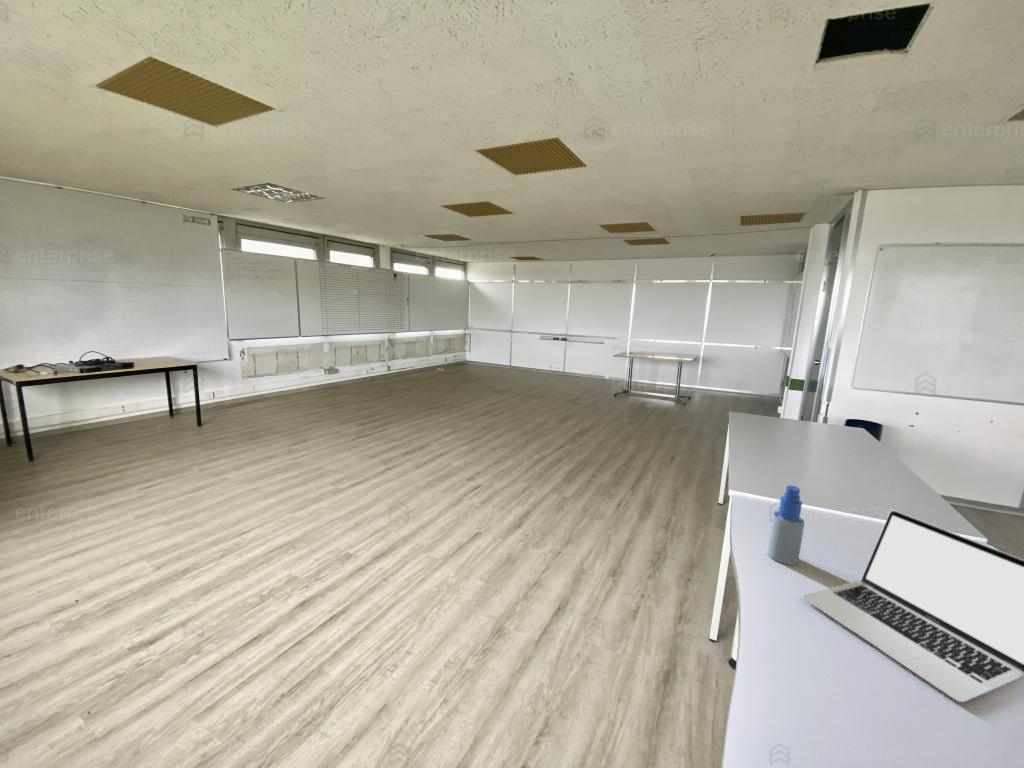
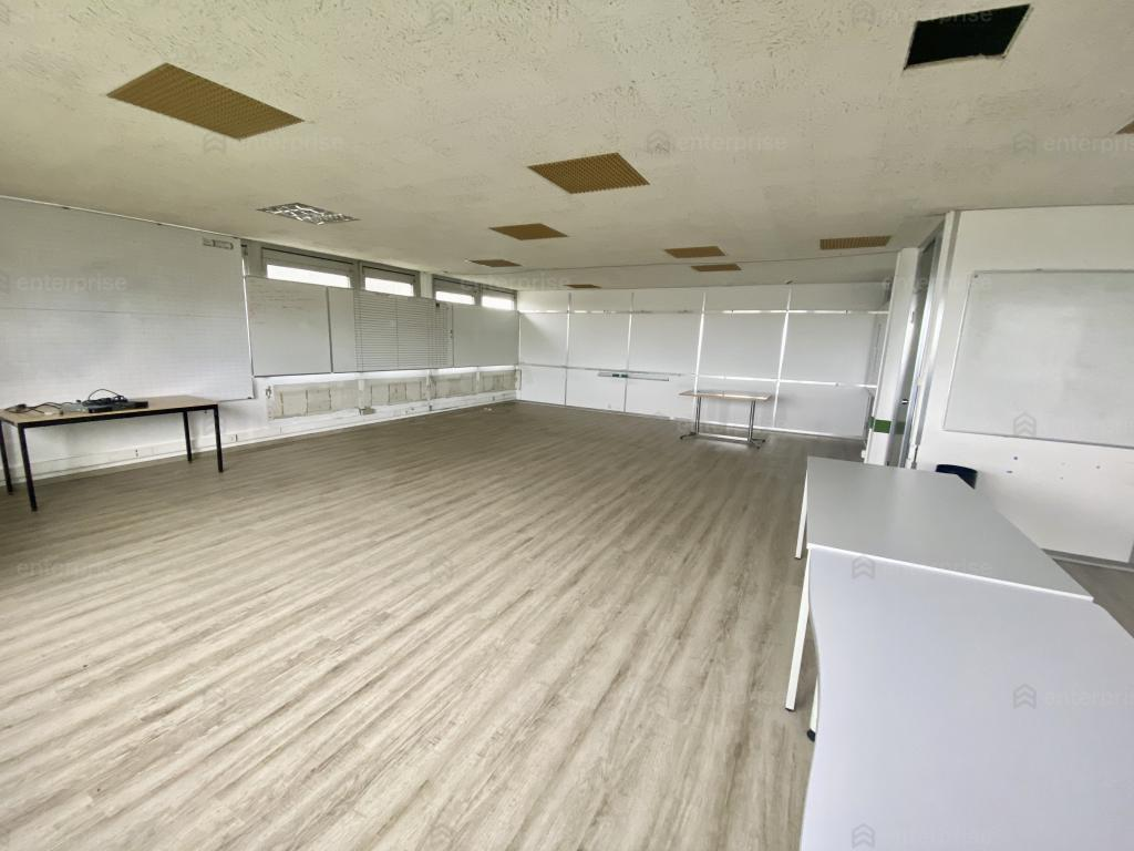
- spray bottle (787, 522)
- laptop (919, 589)
